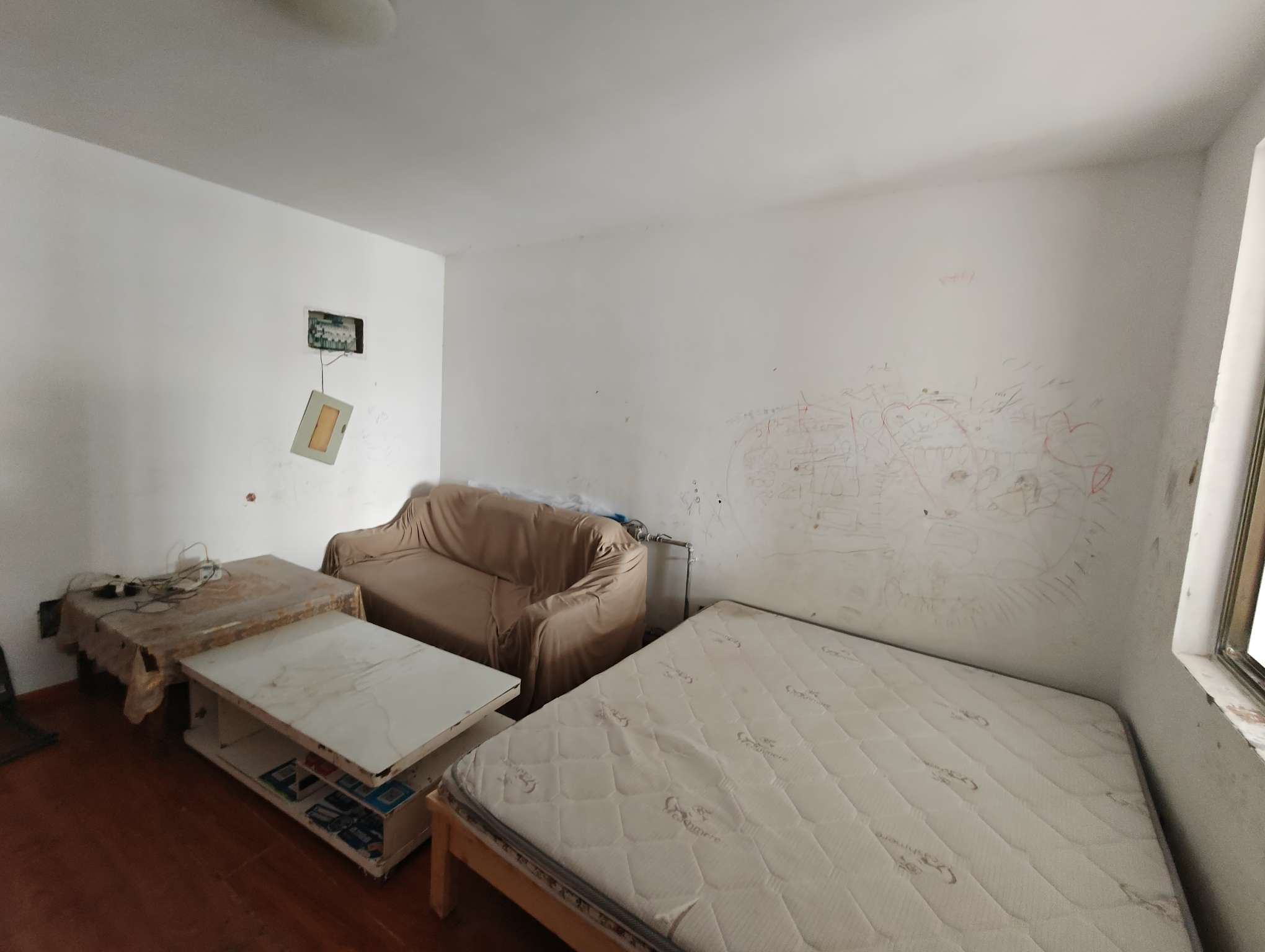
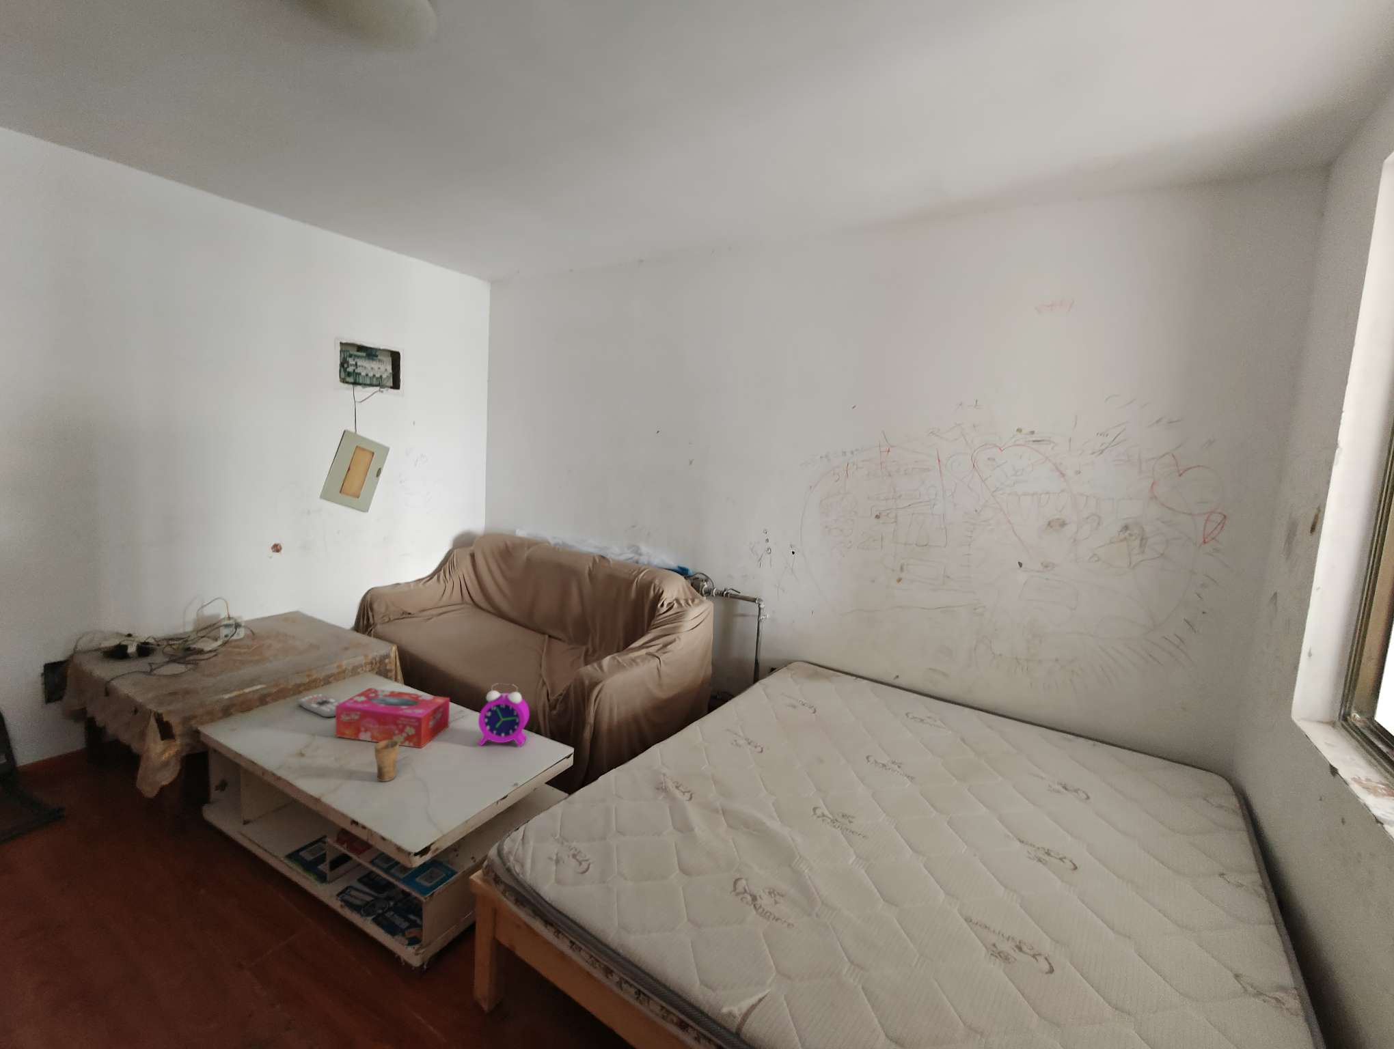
+ alarm clock (505, 712)
+ tissue box (393, 716)
+ cup (386, 757)
+ remote control (323, 705)
